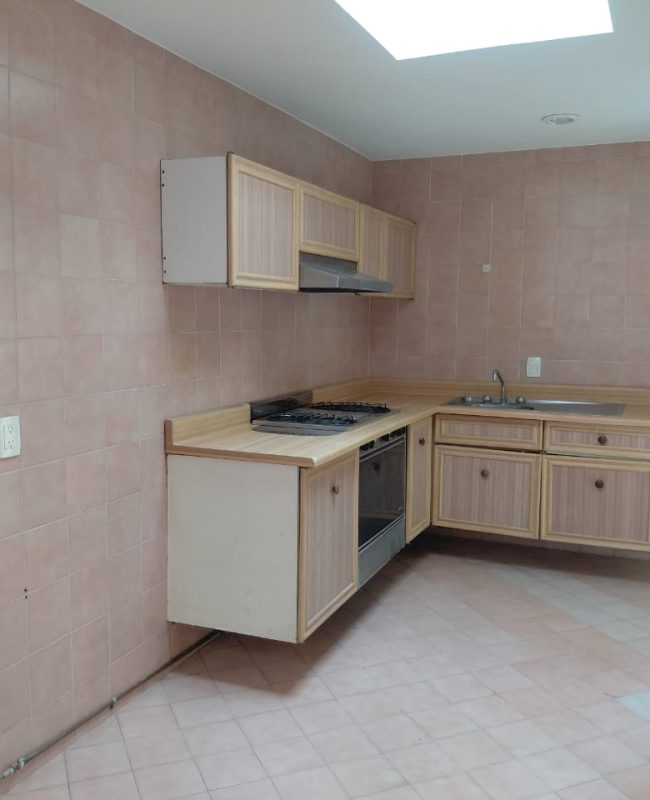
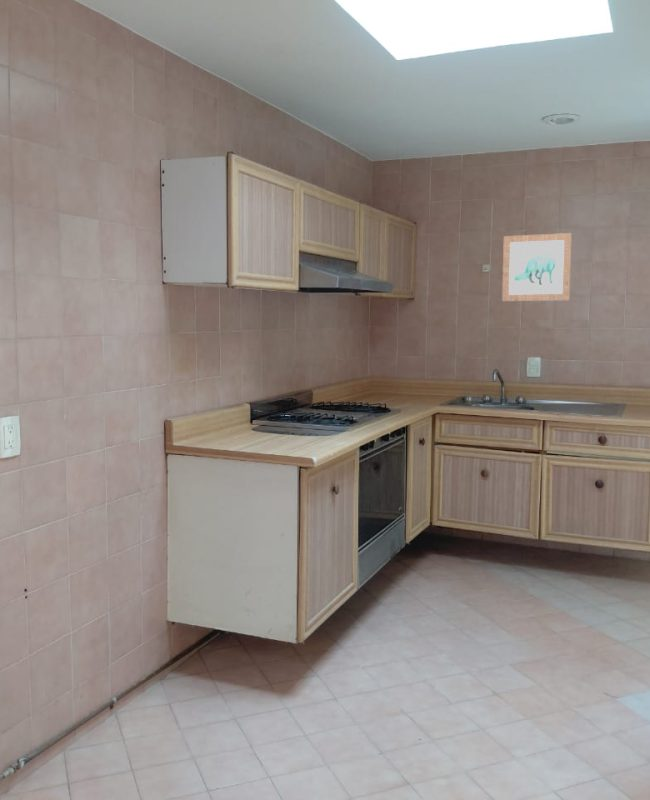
+ wall art (536, 267)
